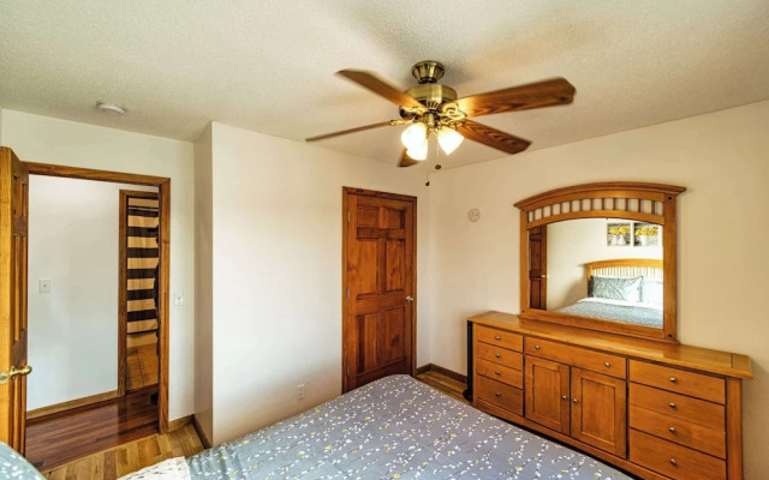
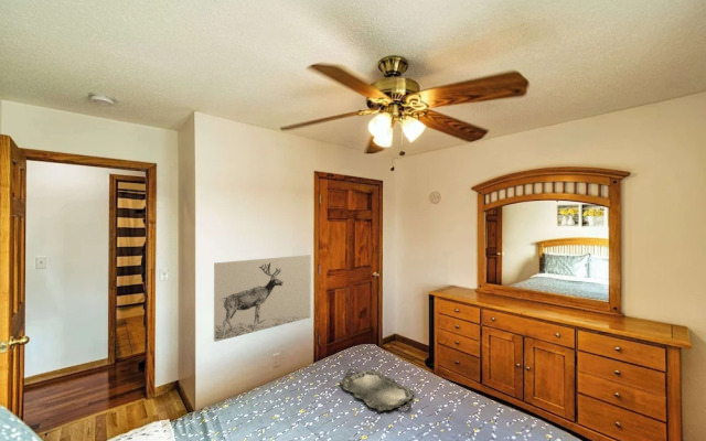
+ serving tray (375, 387)
+ wall art (267, 292)
